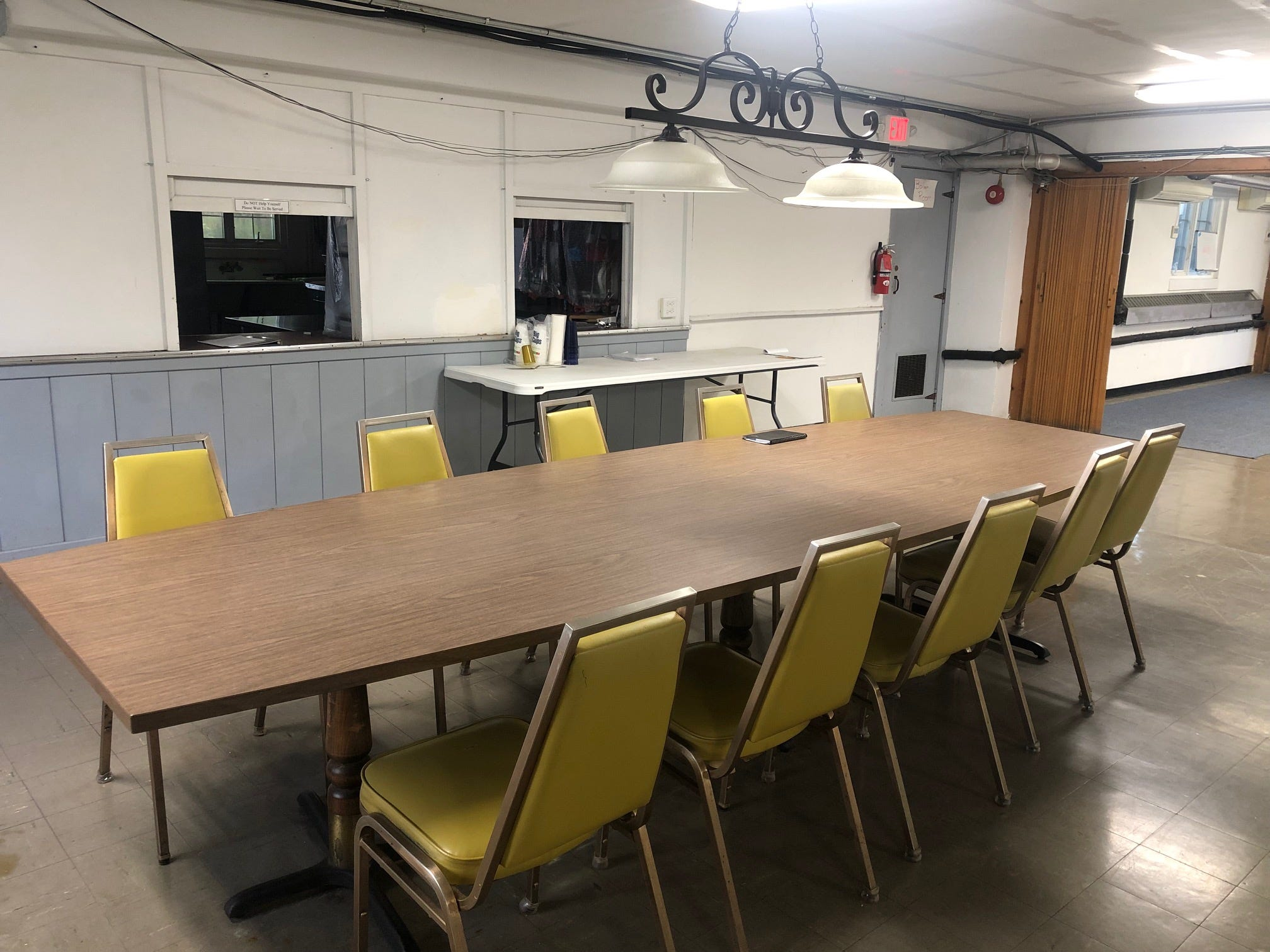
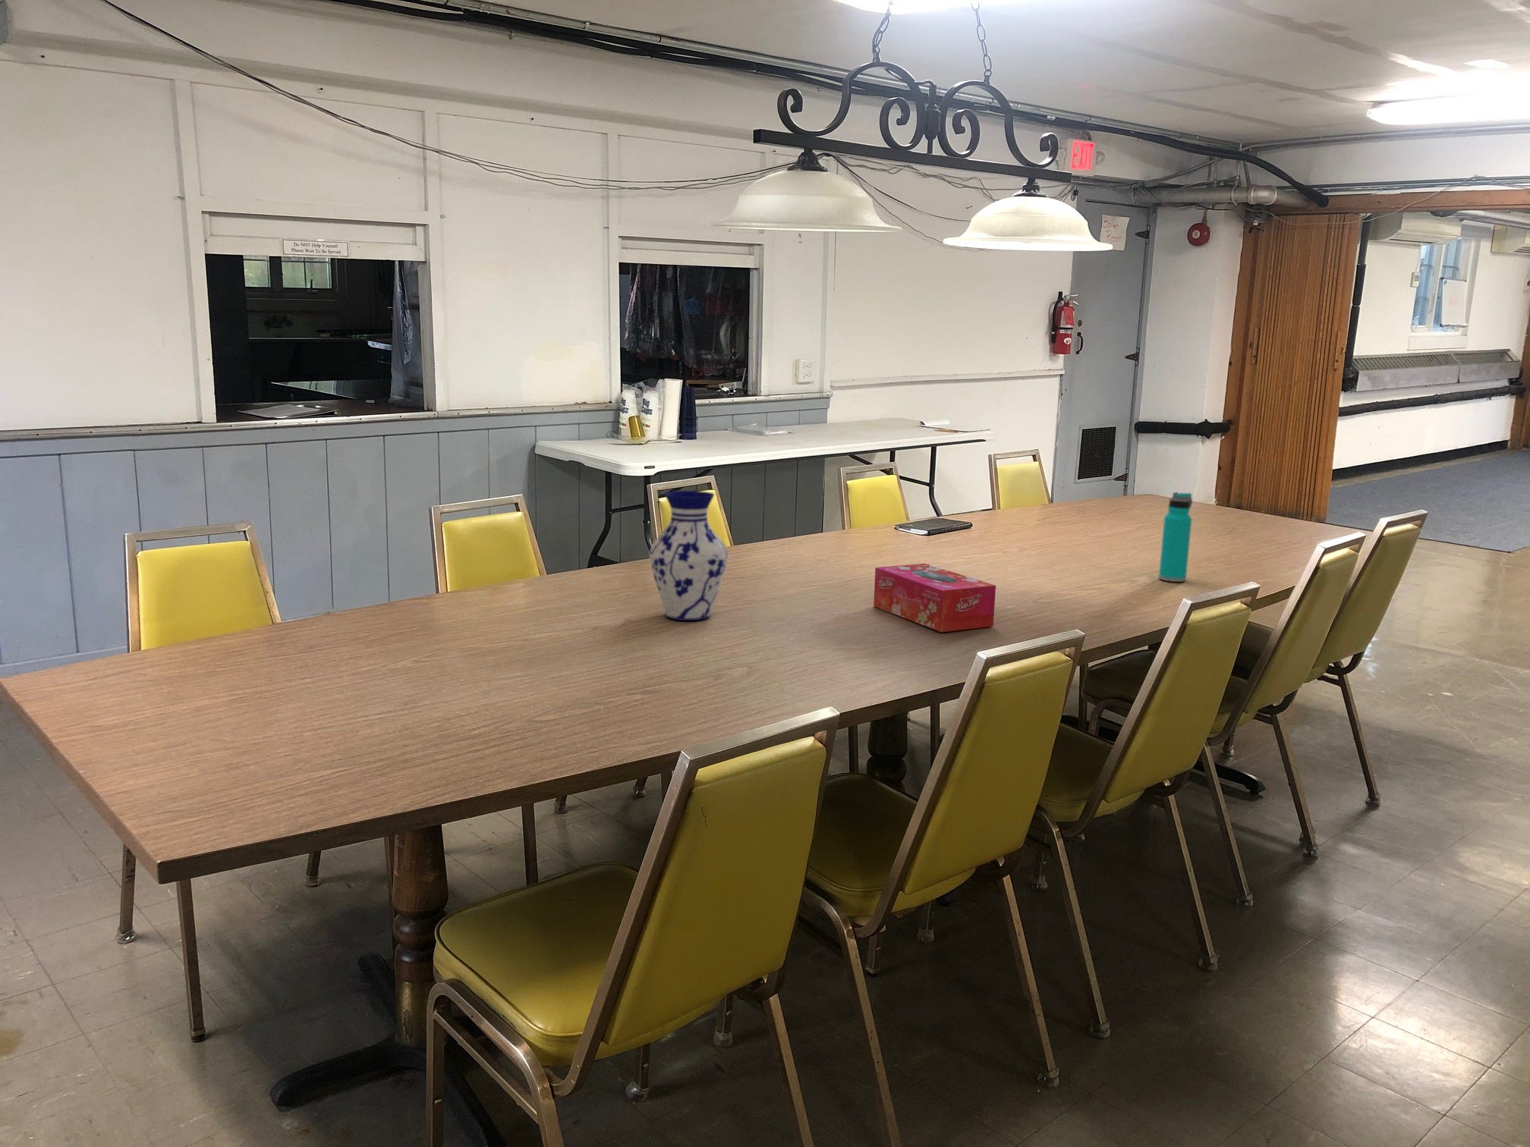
+ vase (688, 555)
+ water bottle (1176, 536)
+ tissue box (932, 595)
